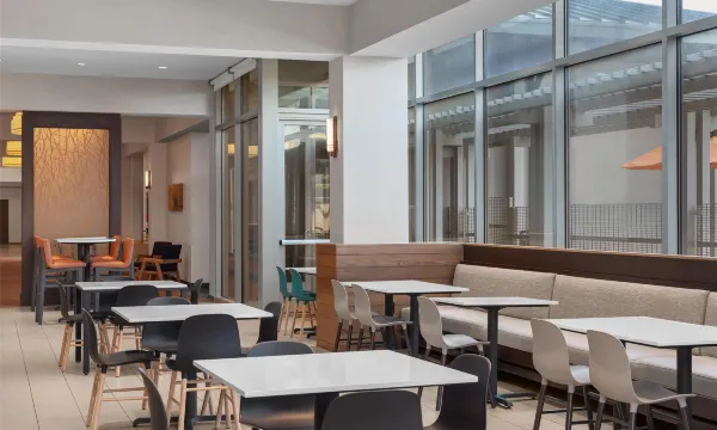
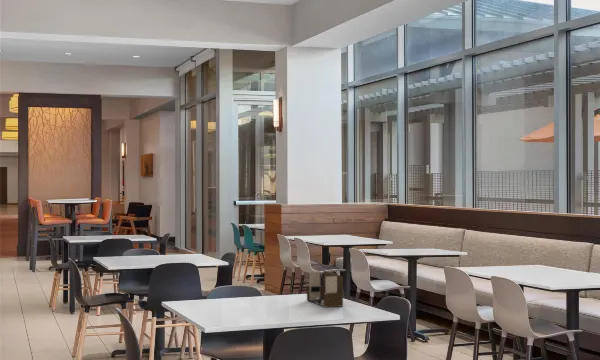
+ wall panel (324, 288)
